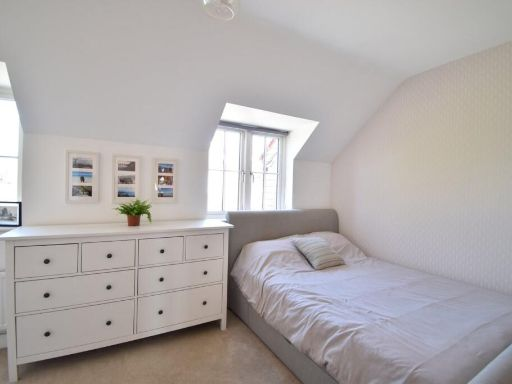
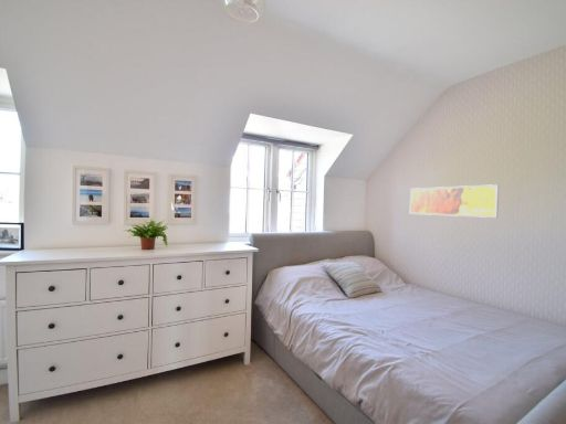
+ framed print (448, 201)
